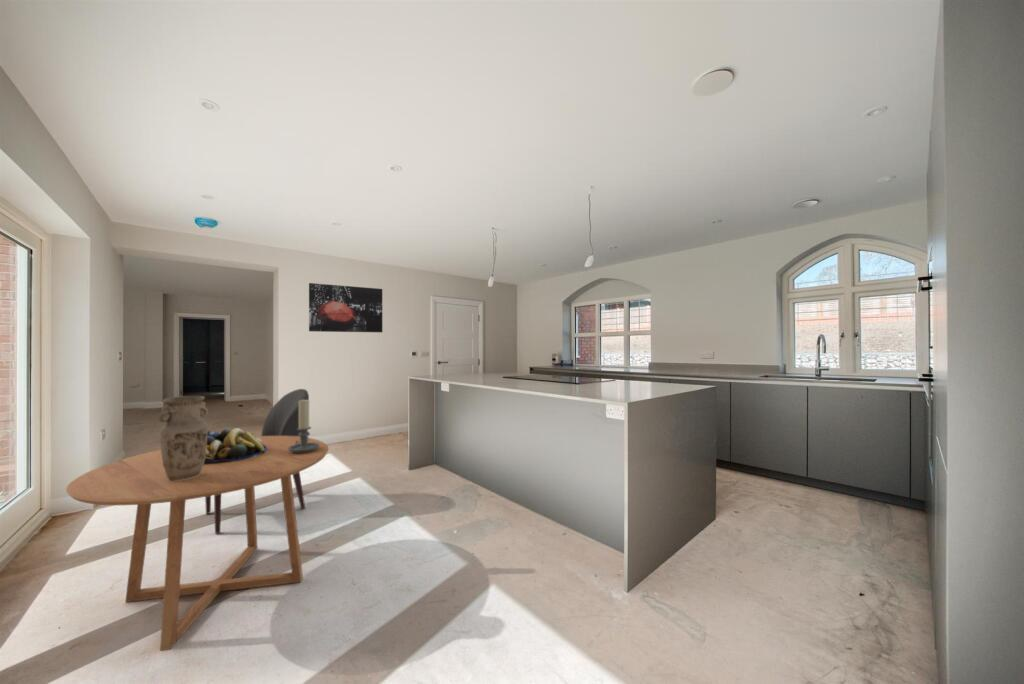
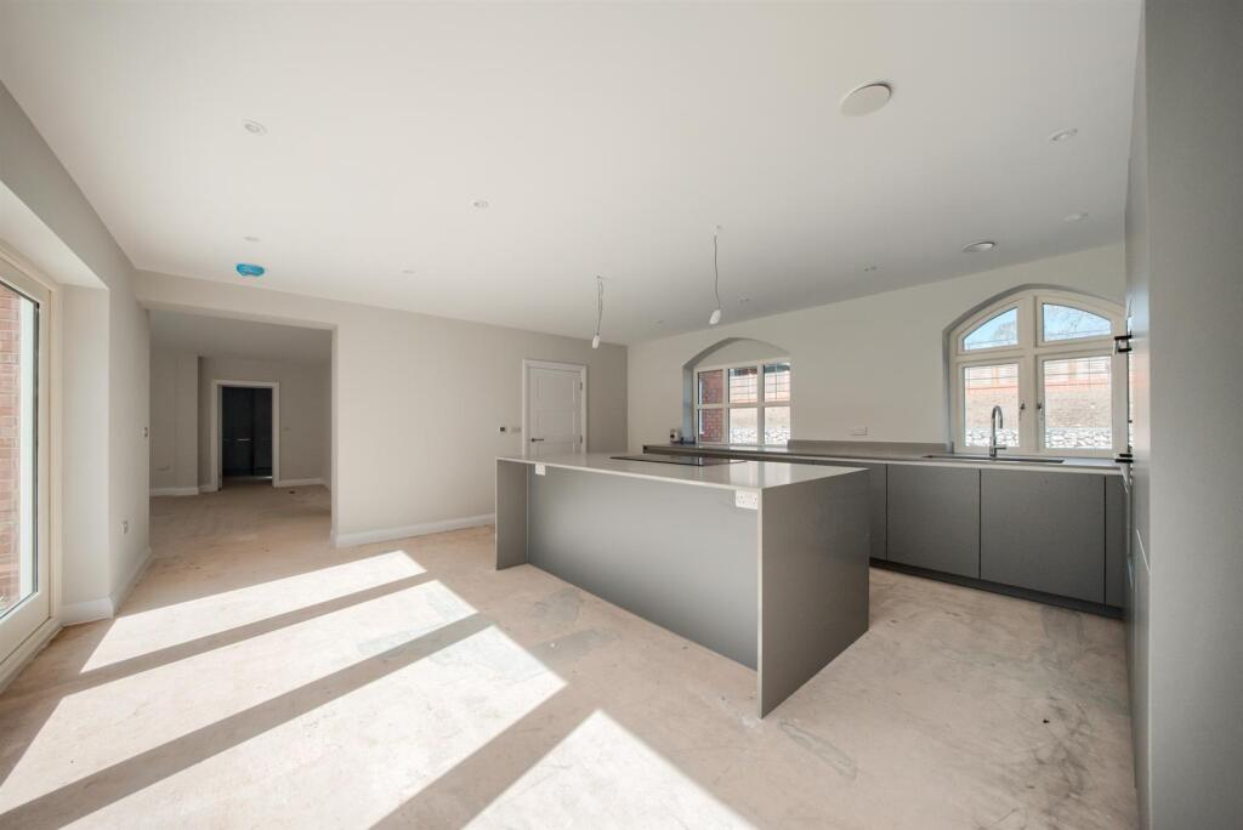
- vase (184, 436)
- fruit bowl (228, 441)
- chair (261, 435)
- dining table (246, 523)
- candle holder (302, 424)
- wall art (347, 309)
